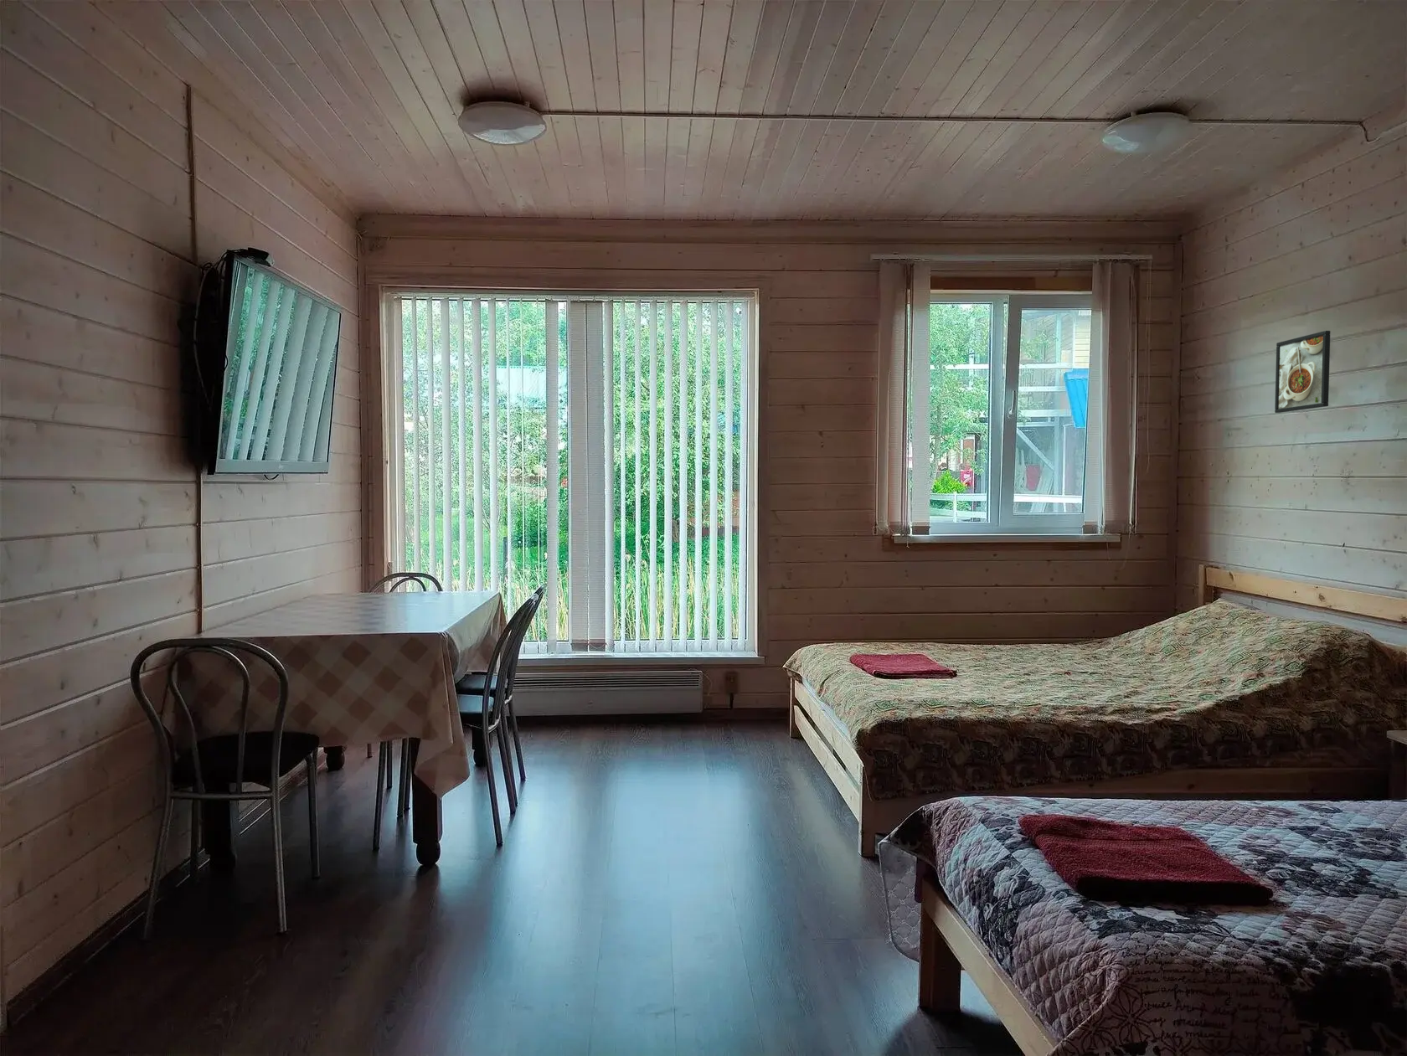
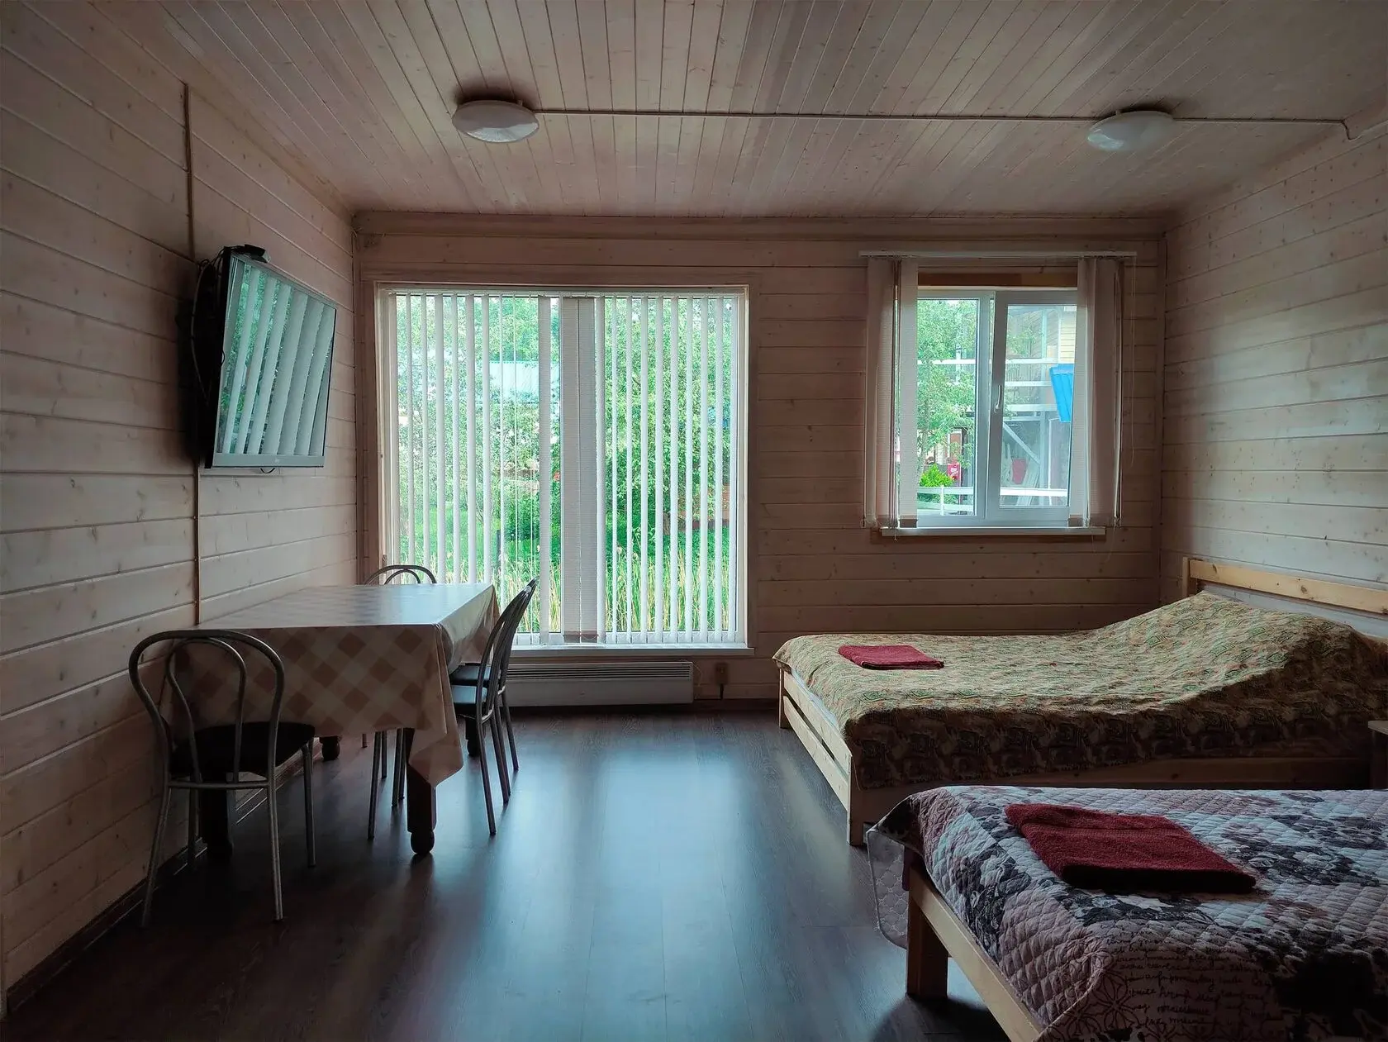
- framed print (1300, 373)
